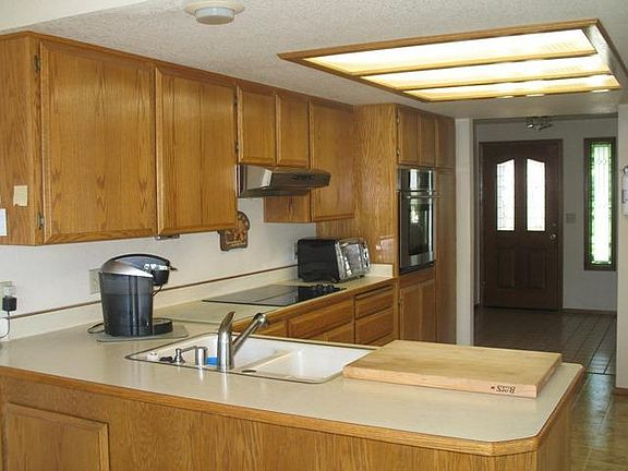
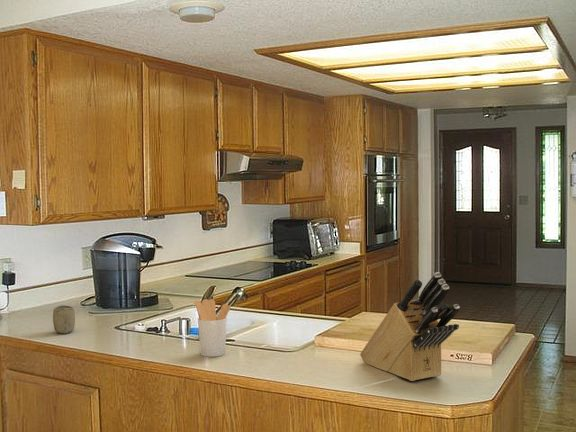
+ utensil holder (209, 325)
+ knife block (407, 321)
+ cup (64, 319)
